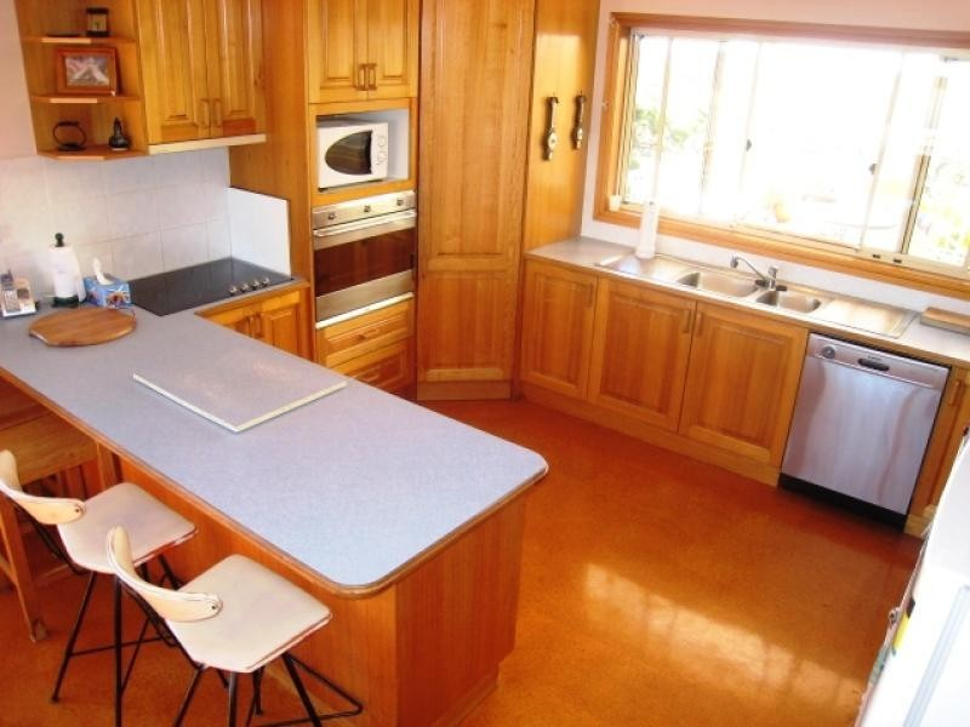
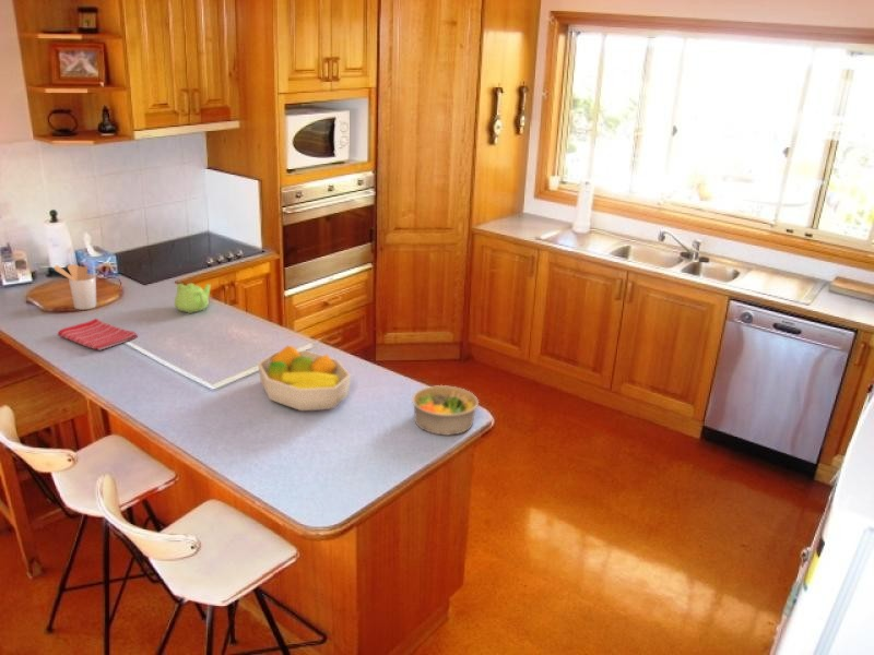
+ utensil holder (75, 285)
+ bowl (445, 409)
+ dish towel (97, 333)
+ teapot (193, 296)
+ fruit bowl (304, 377)
